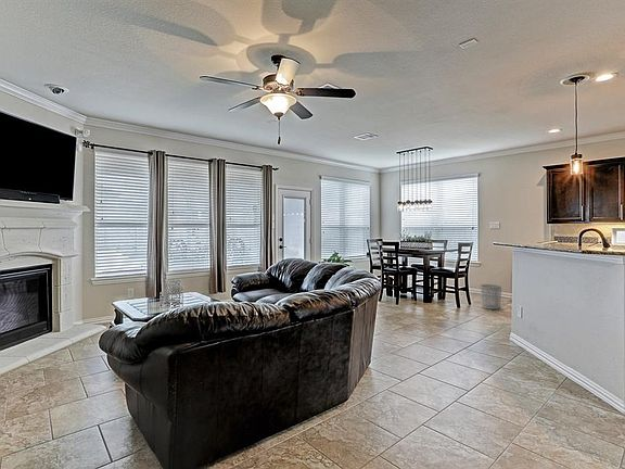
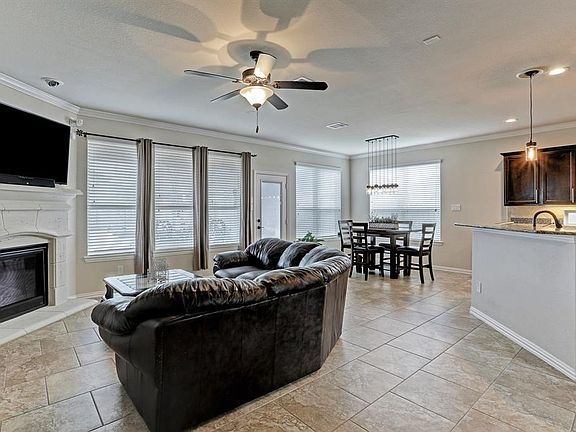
- waste bin (490, 296)
